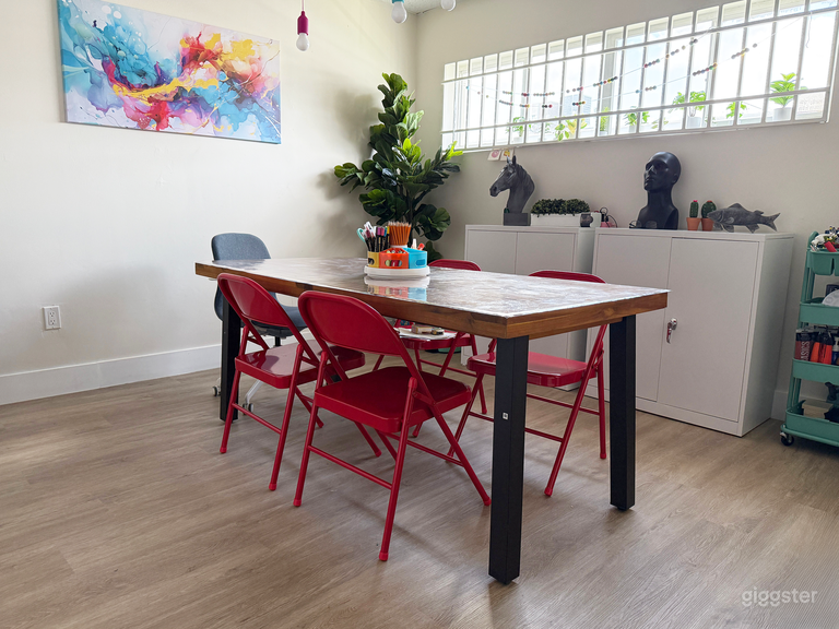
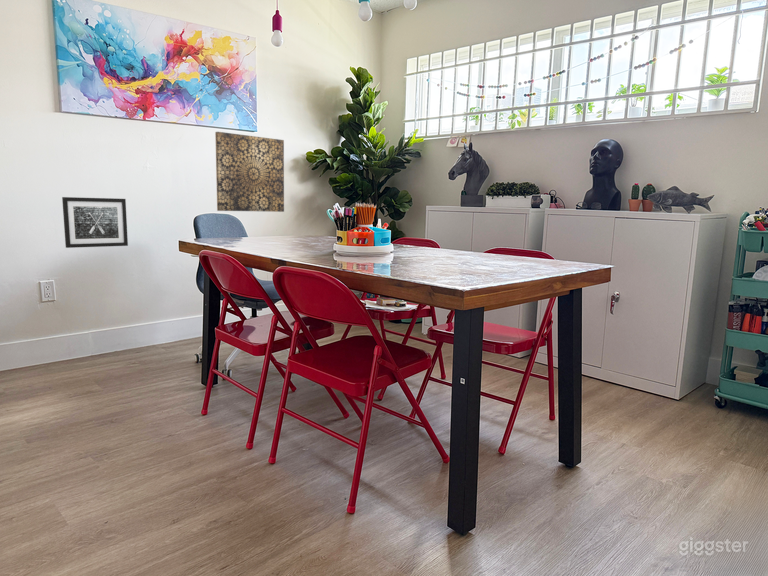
+ wall art (251, 174)
+ wall art (96, 222)
